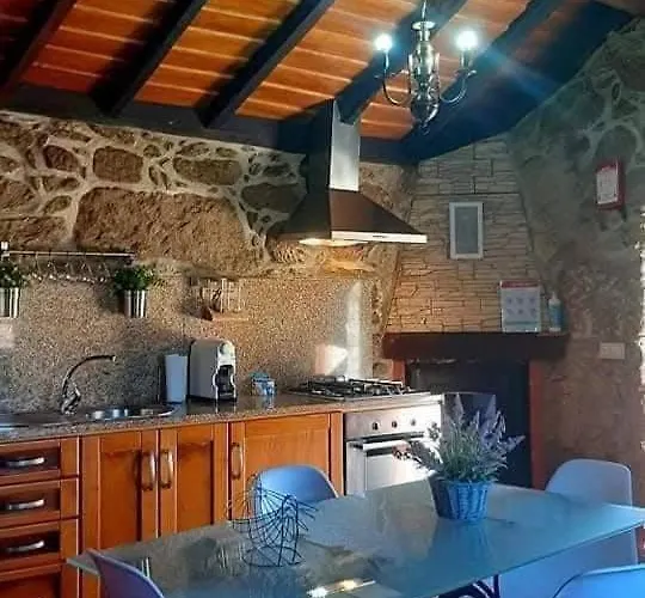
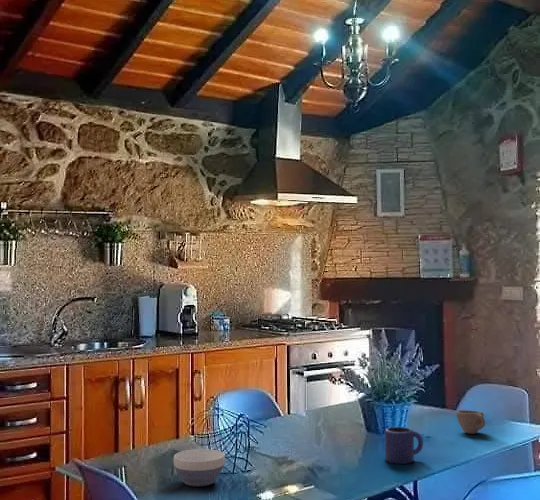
+ cup (473, 422)
+ bowl (199, 468)
+ mug (404, 444)
